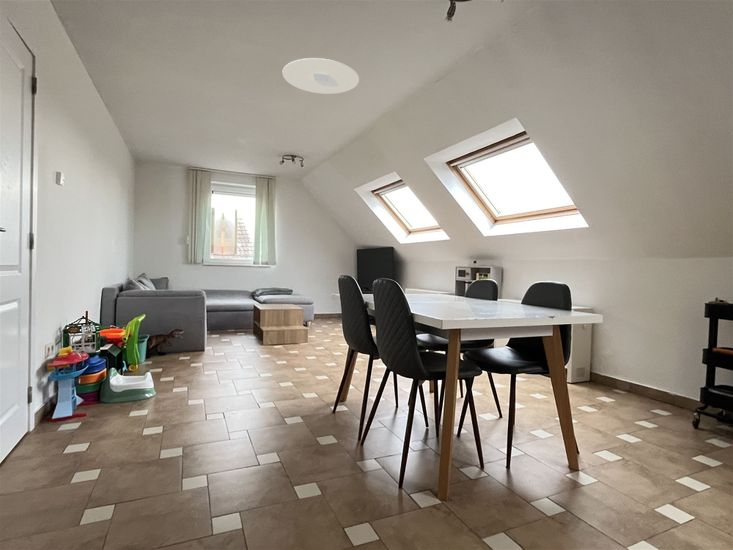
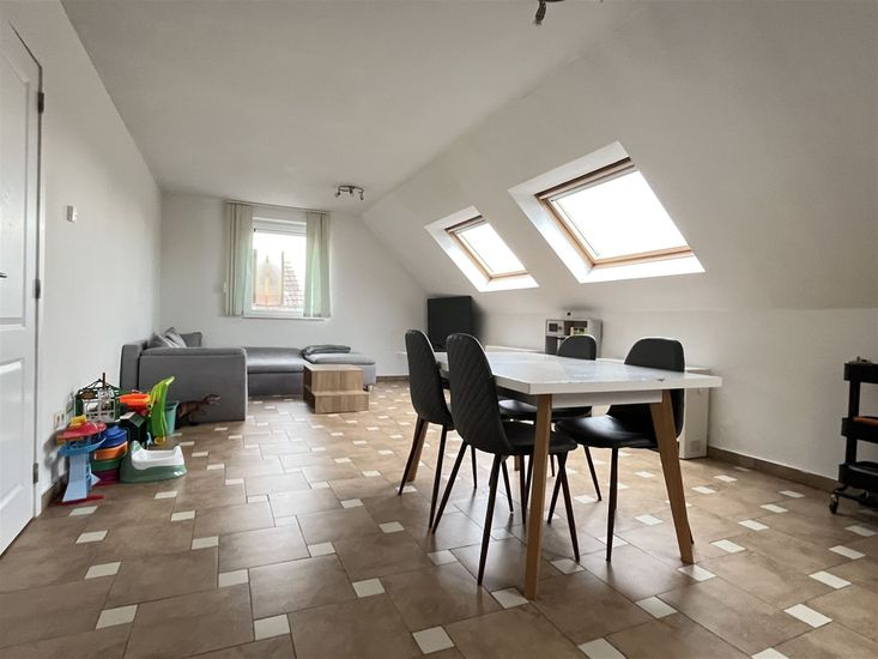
- ceiling light (321, 73)
